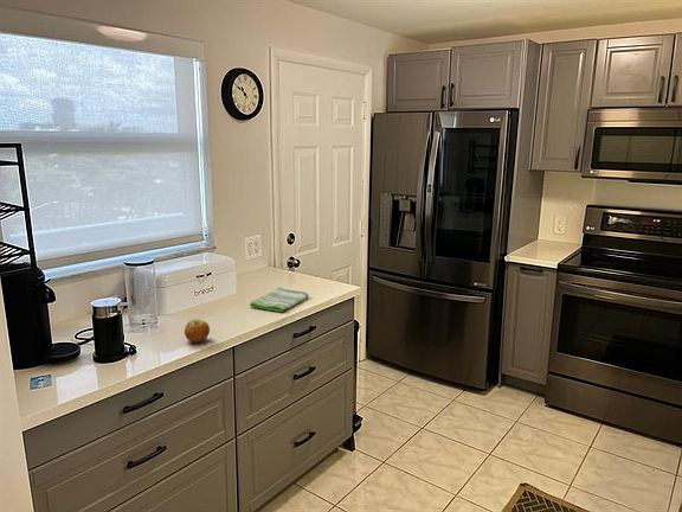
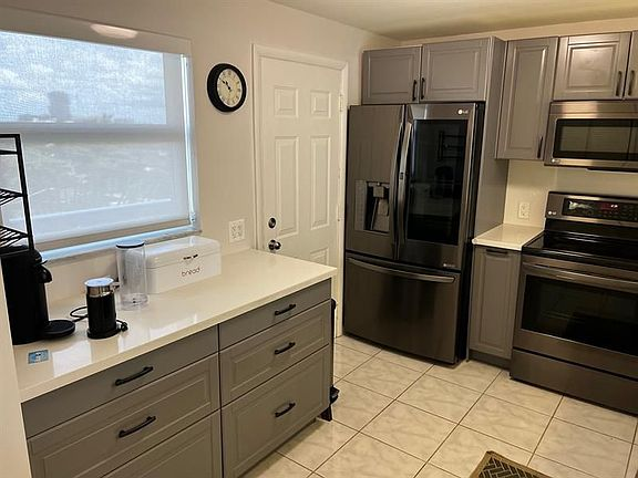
- apple (197, 331)
- dish towel (279, 299)
